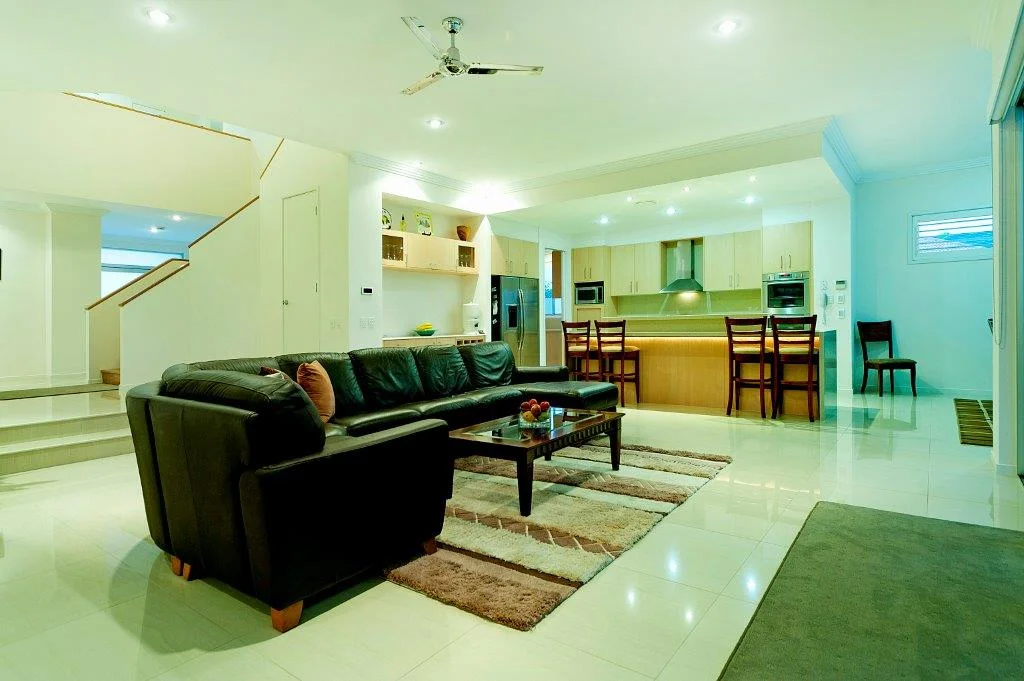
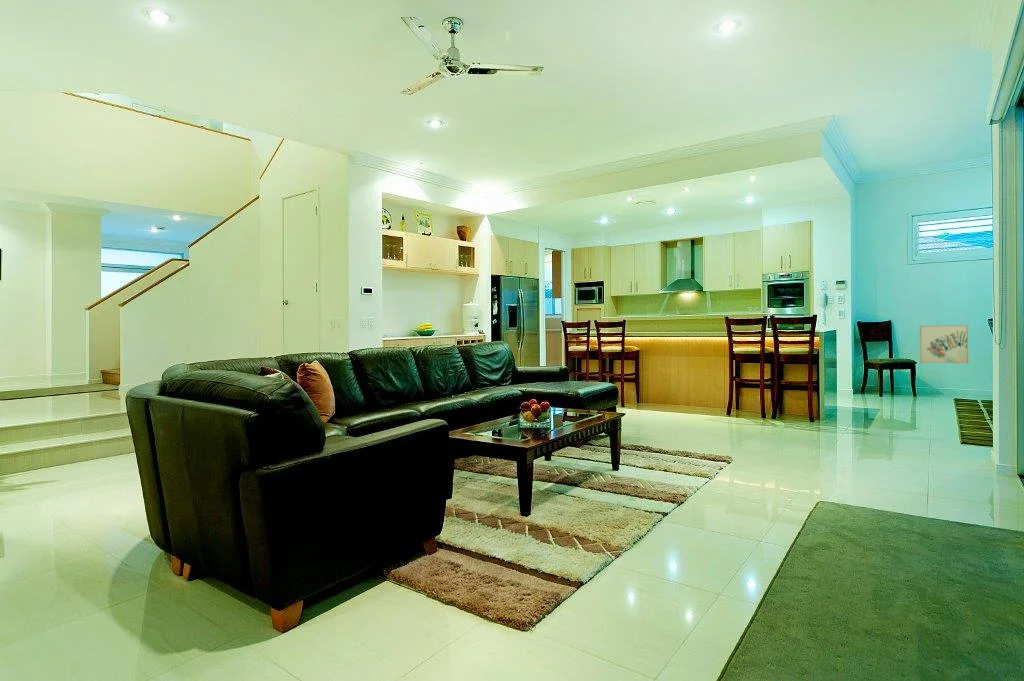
+ wall art (943, 344)
